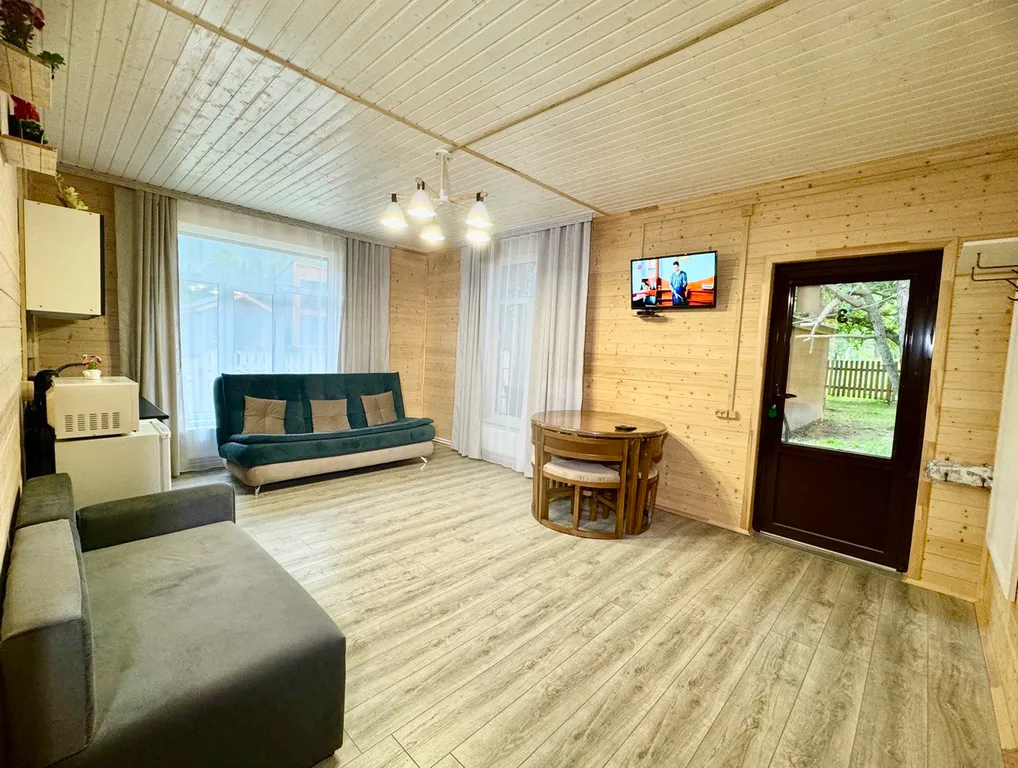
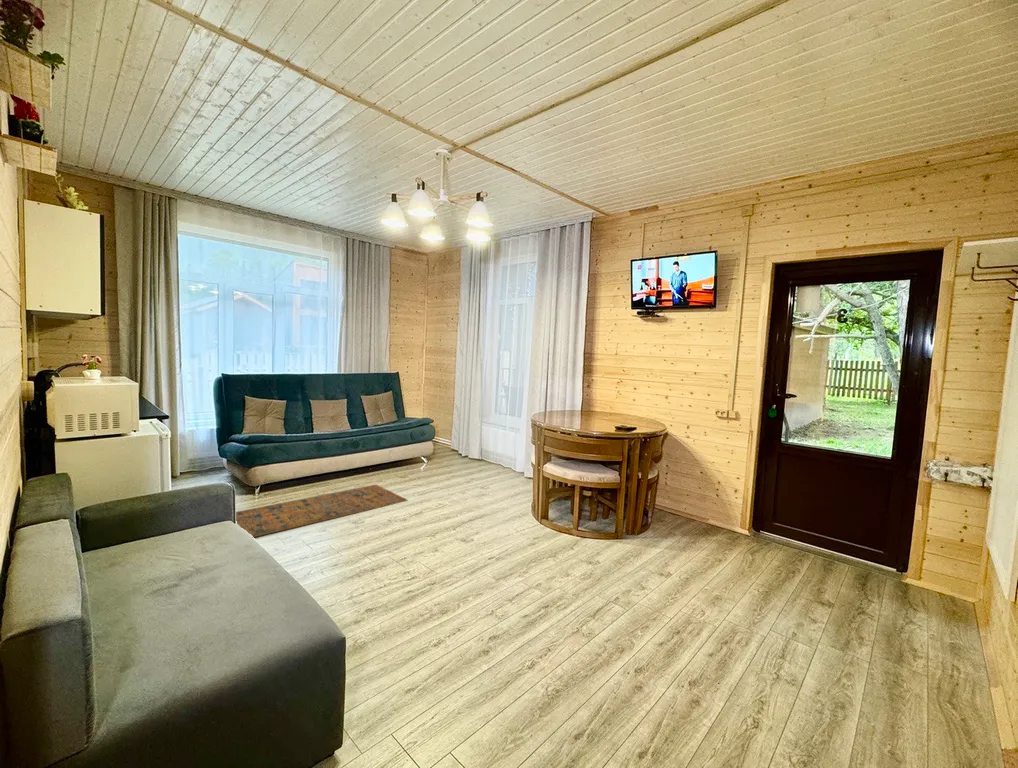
+ rug (284, 514)
